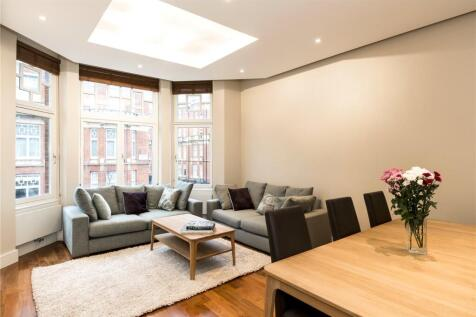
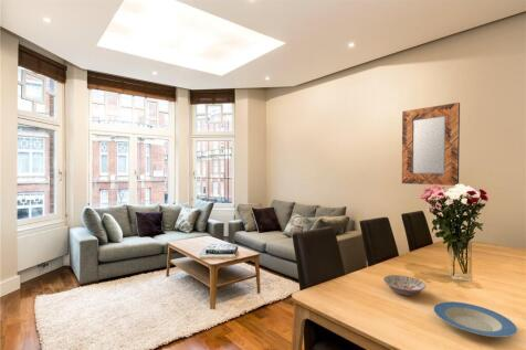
+ home mirror (429, 146)
+ bowl (403, 286)
+ plate (472, 320)
